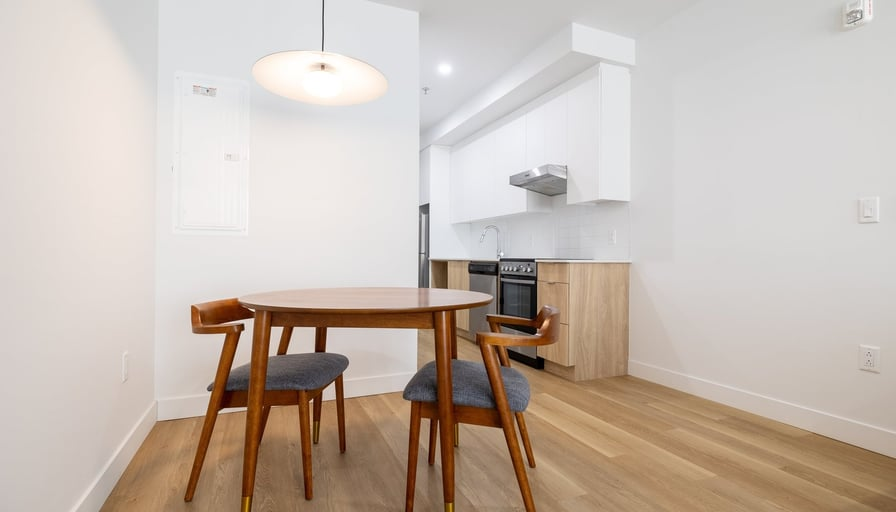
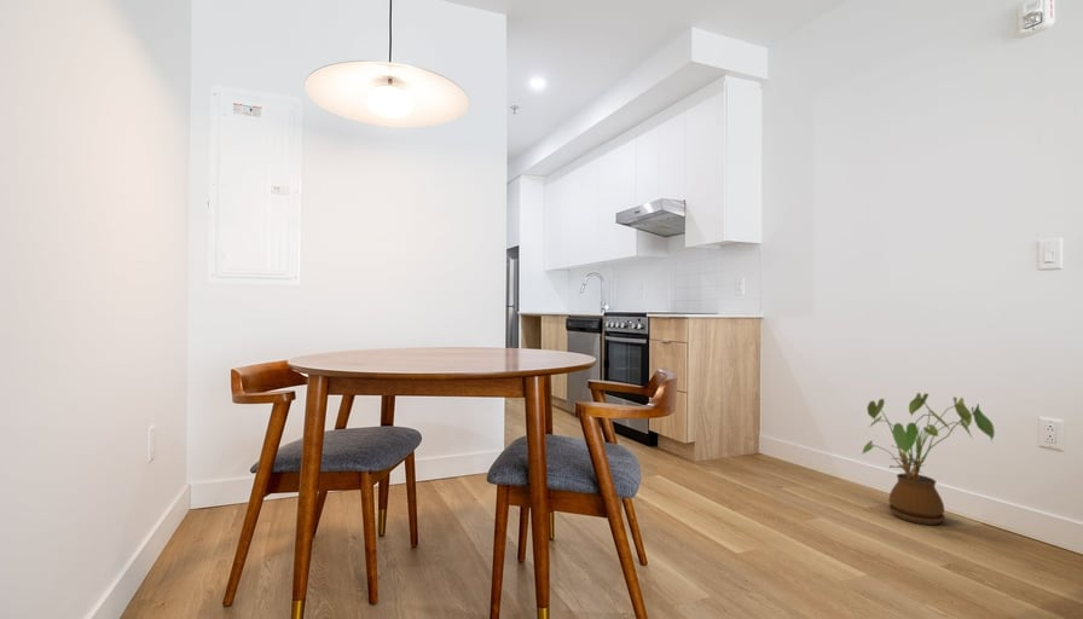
+ house plant (919, 457)
